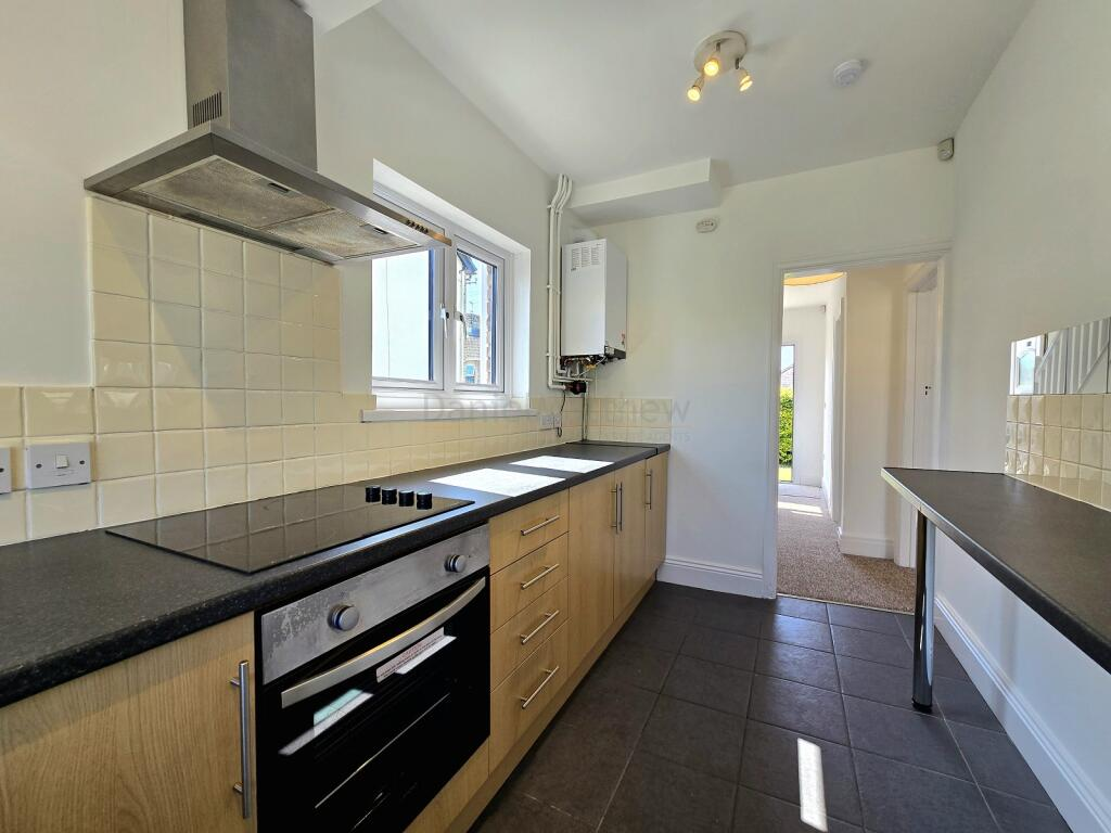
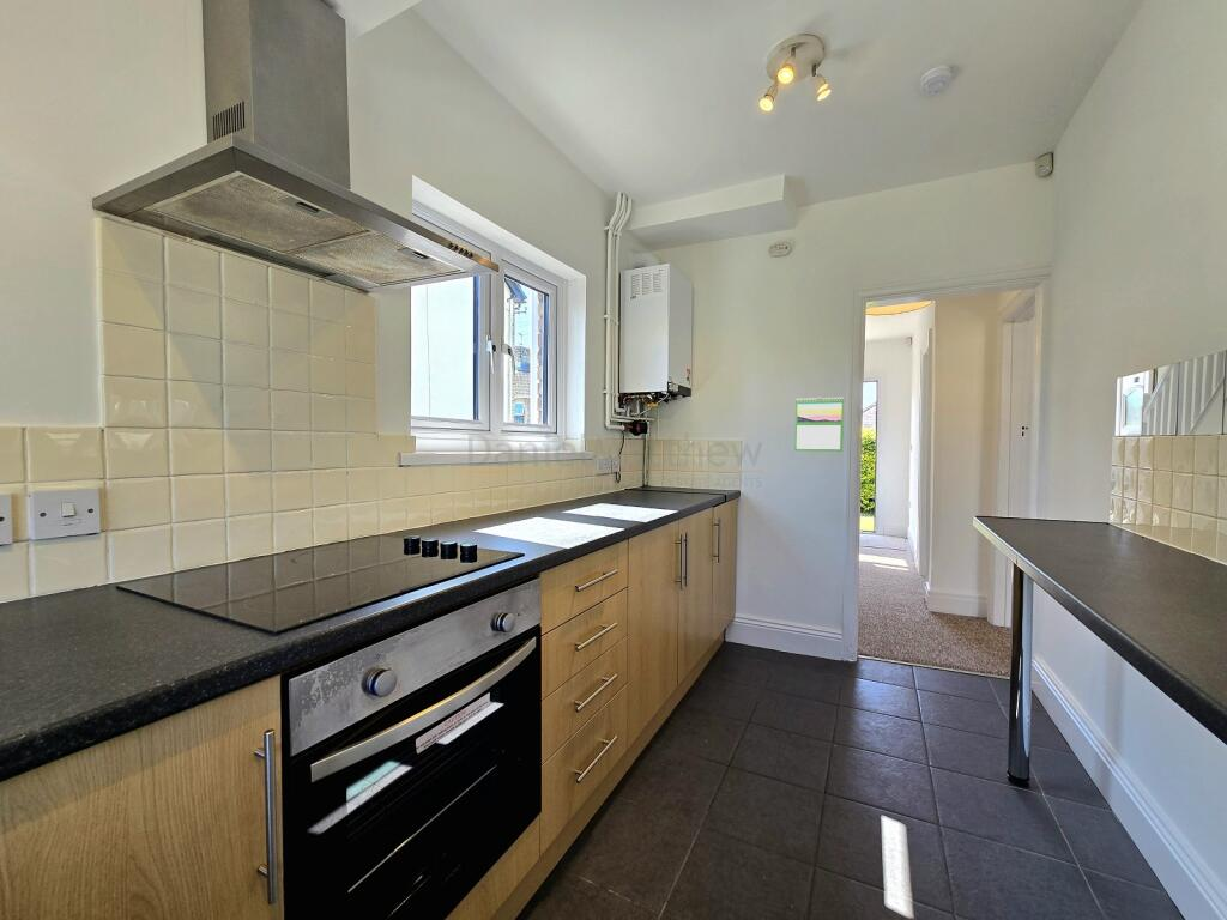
+ calendar (818, 424)
